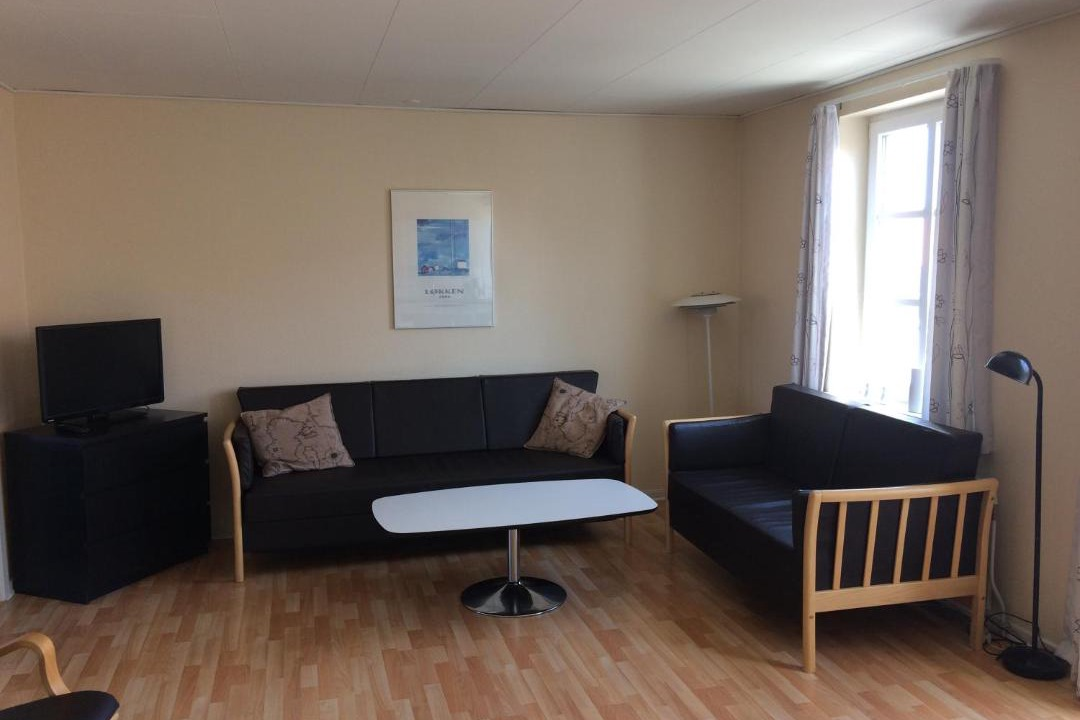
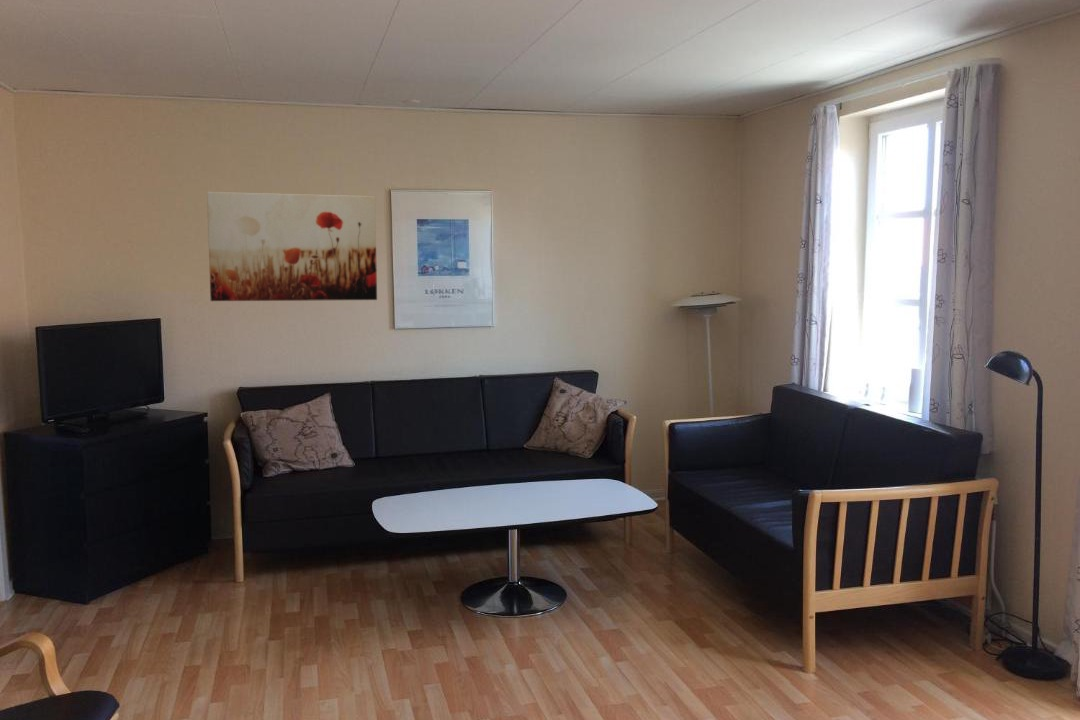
+ wall art (294, 247)
